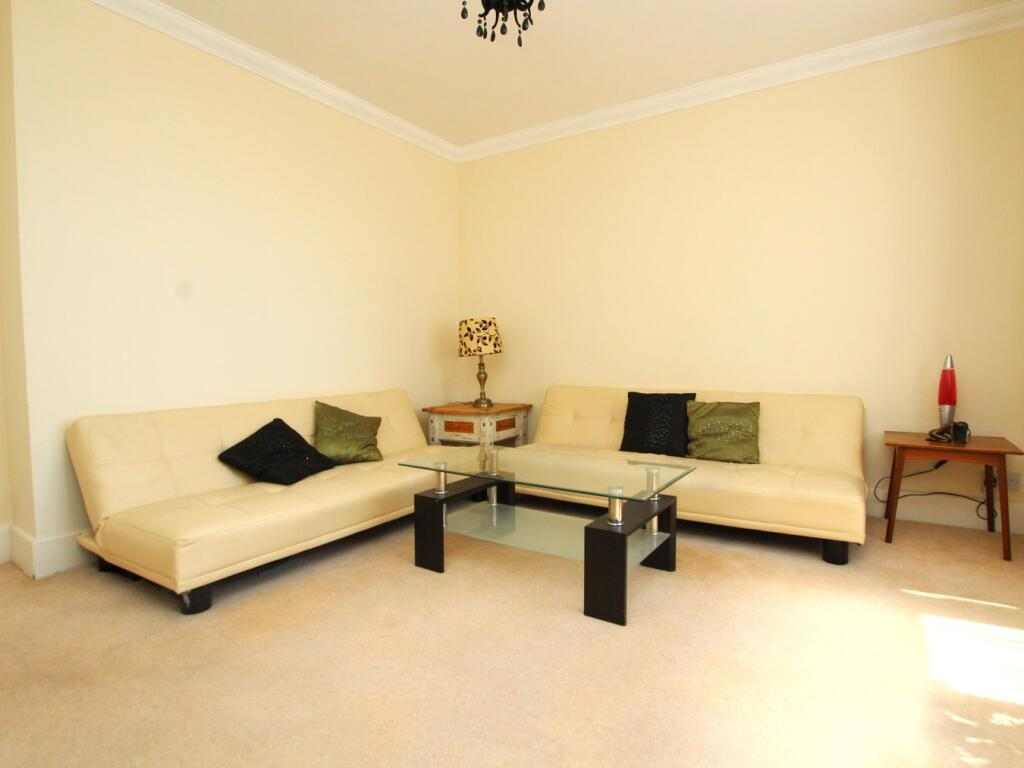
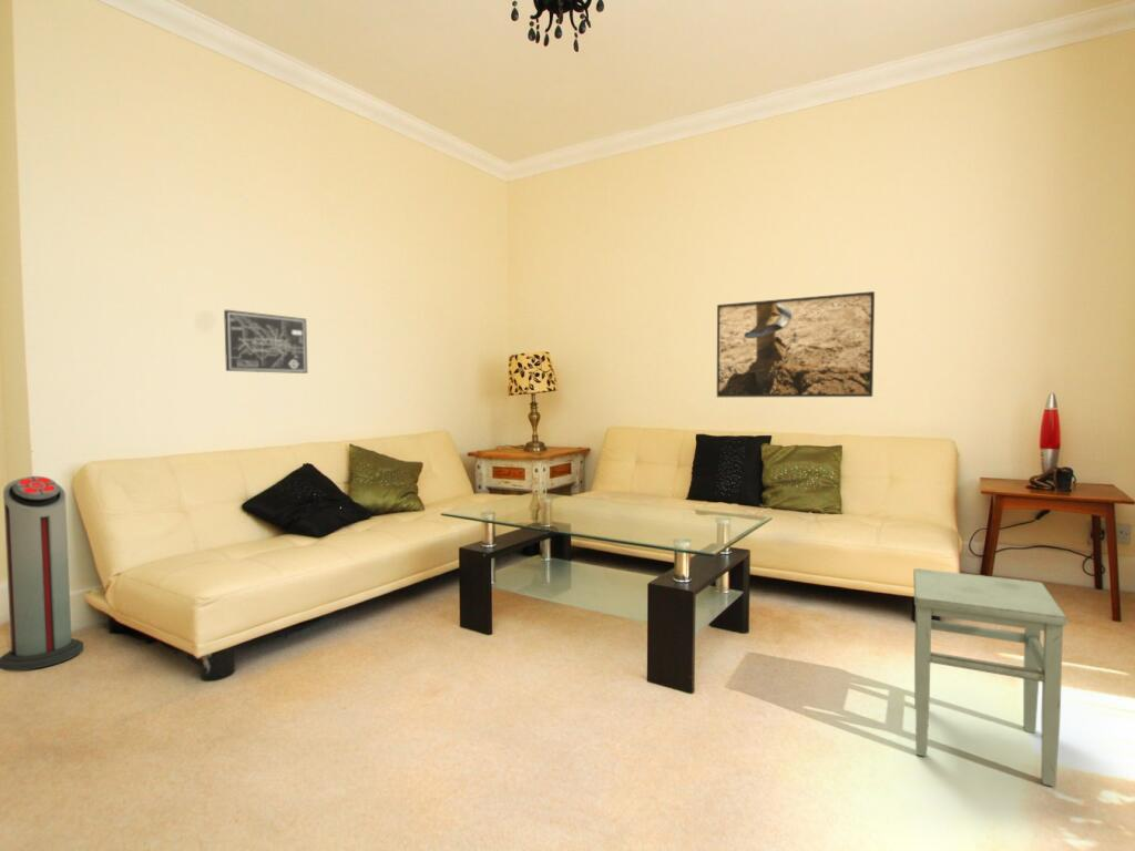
+ air purifier (38, 567)
+ stool (979, 666)
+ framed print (790, 348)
+ wall art (267, 342)
